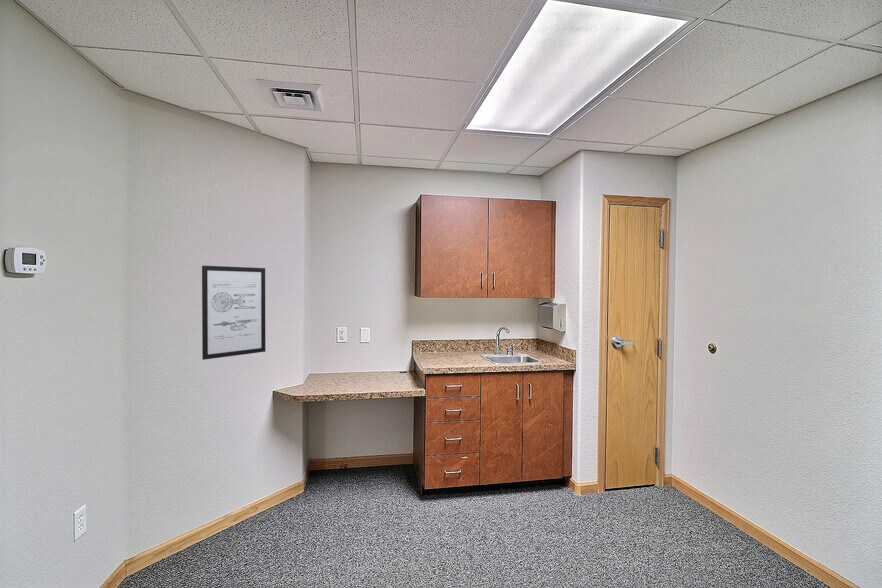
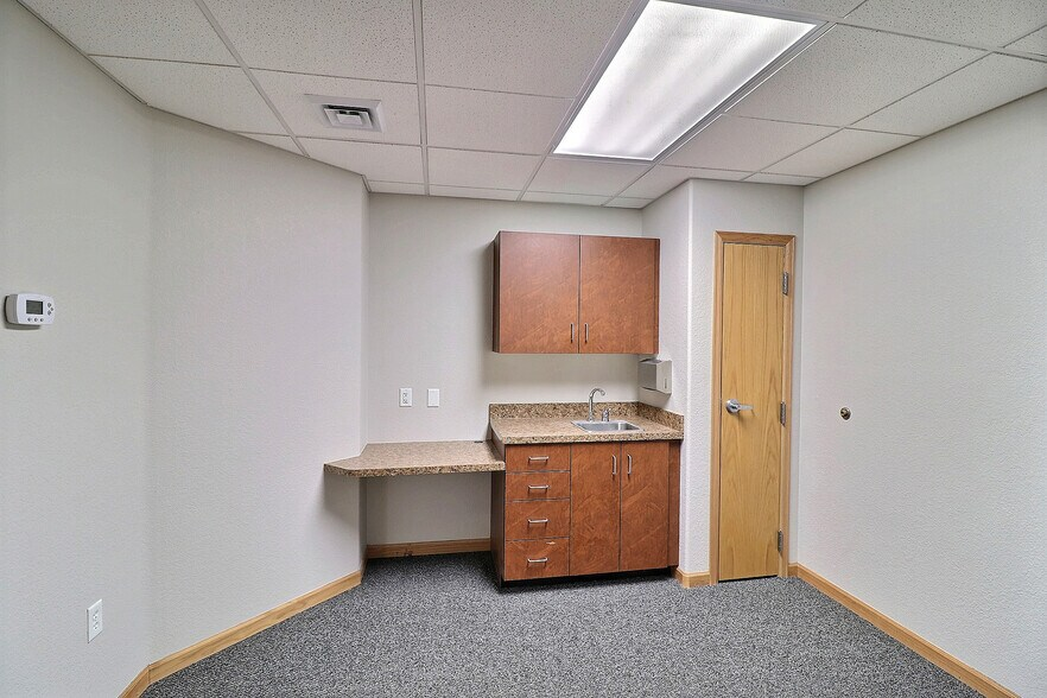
- wall art (235, 311)
